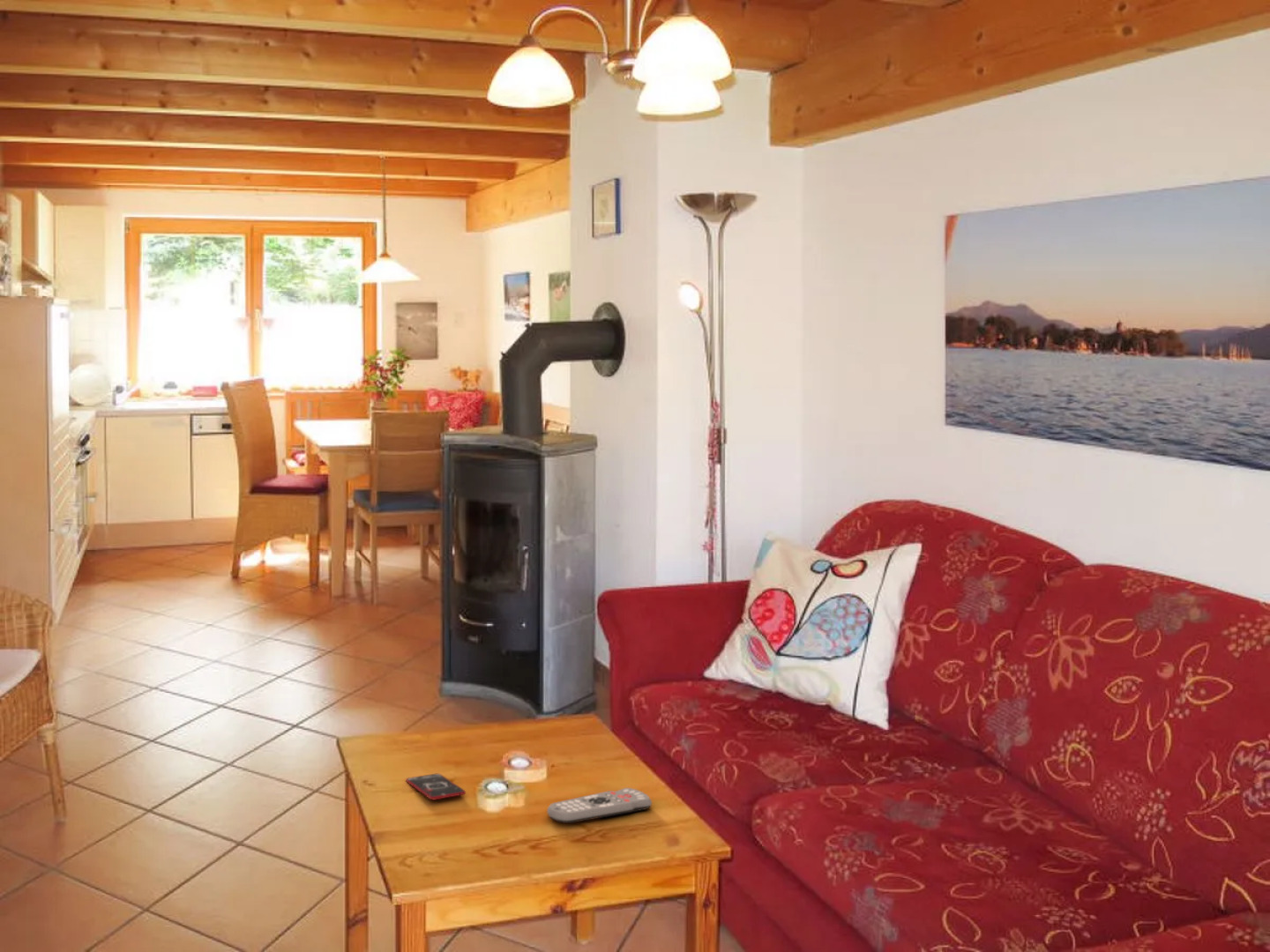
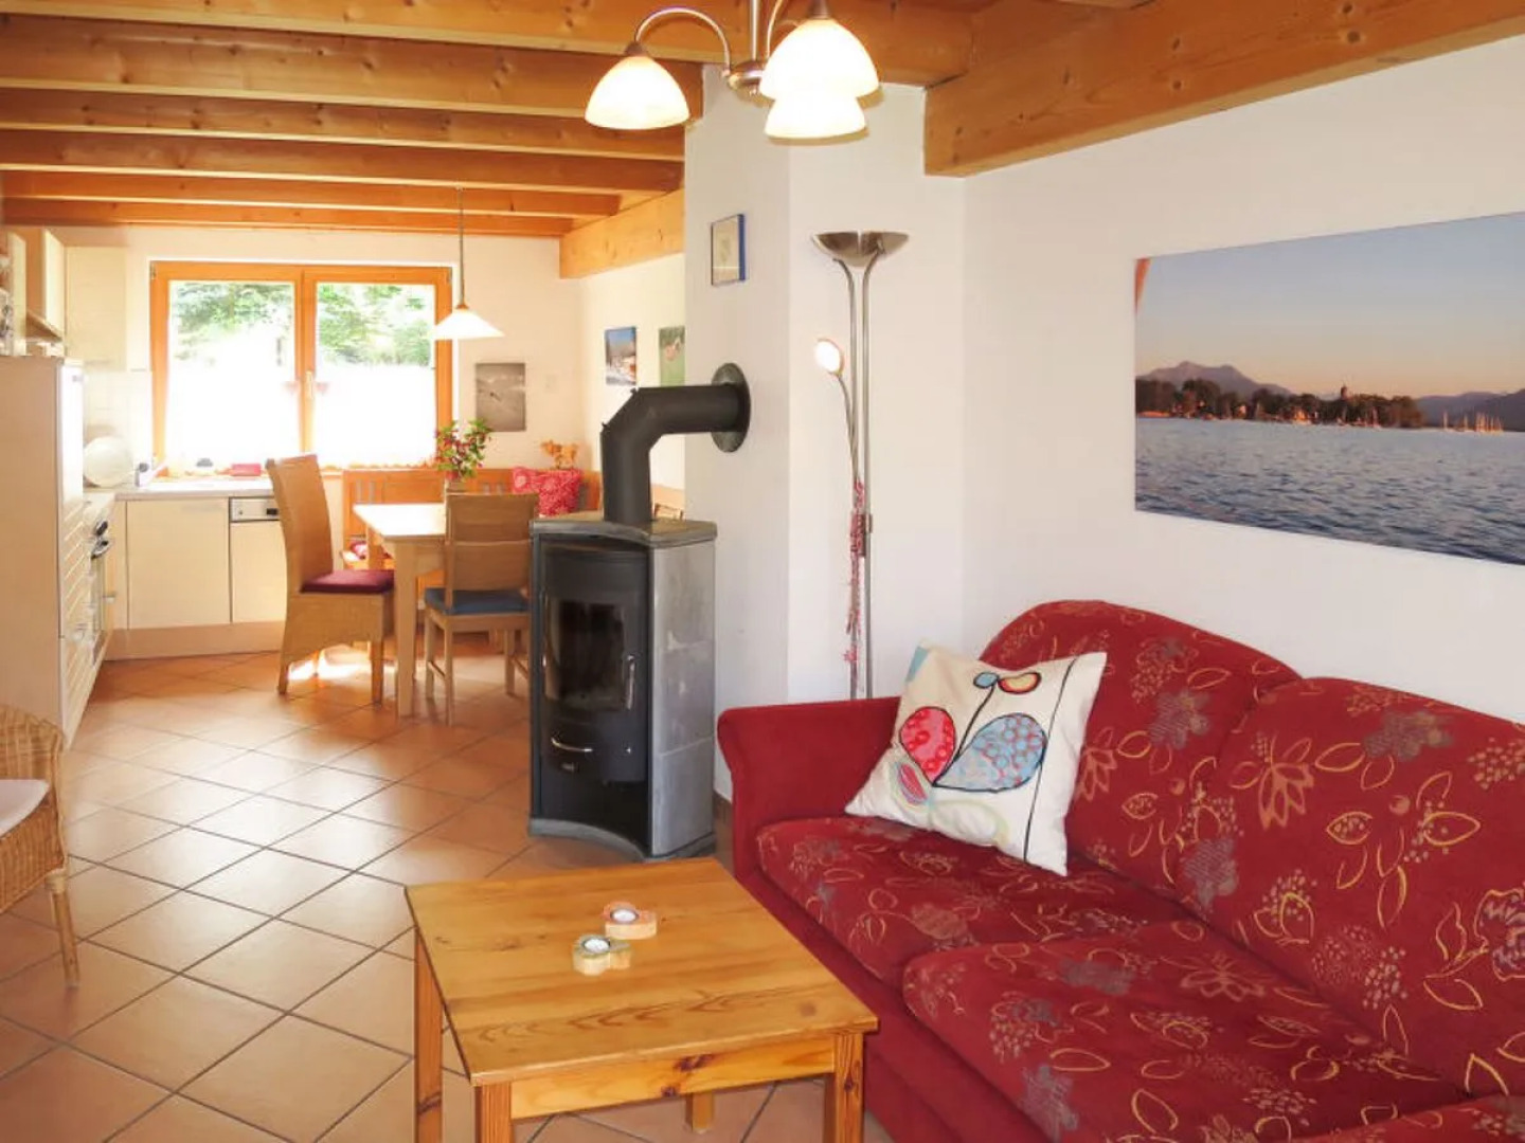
- remote control (598, 806)
- smartphone (435, 785)
